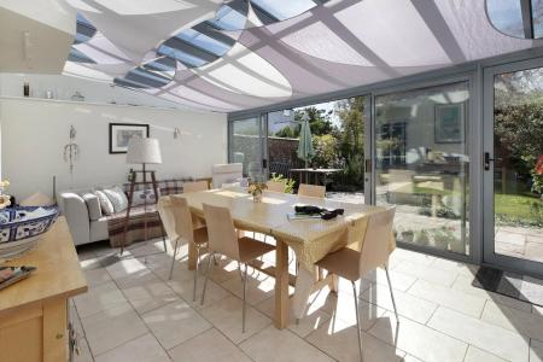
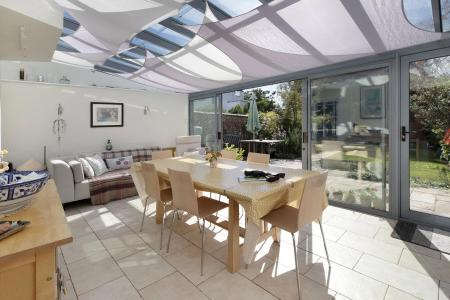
- floor lamp (144, 195)
